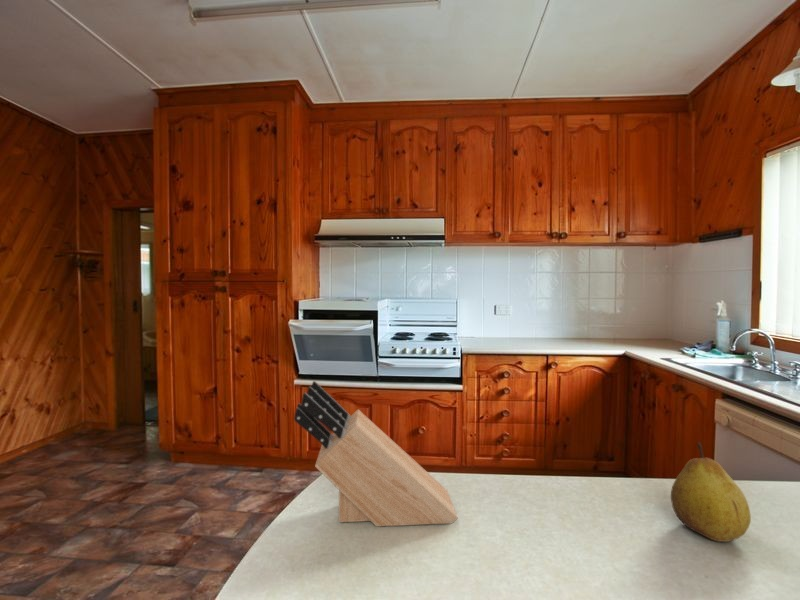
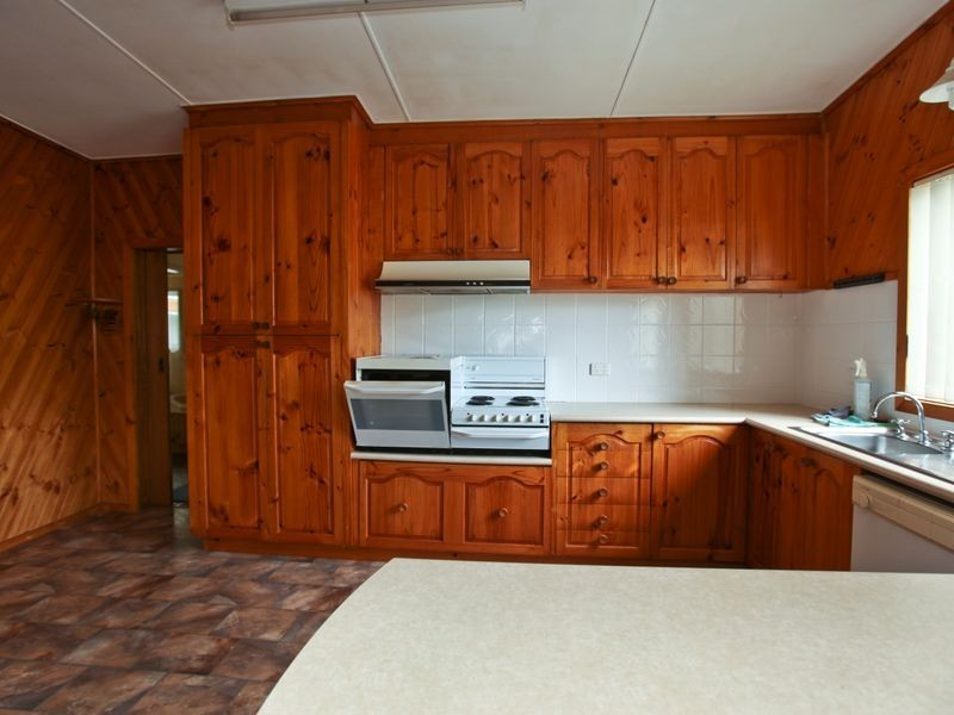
- fruit (709, 489)
- knife block (374, 448)
